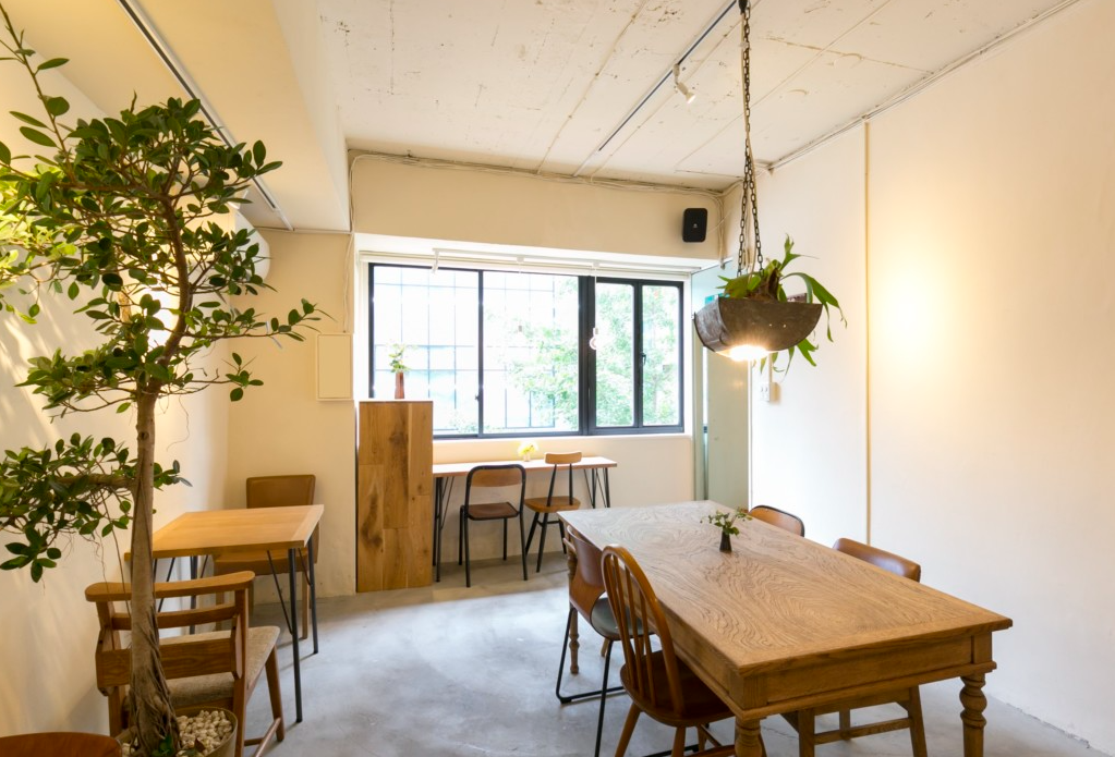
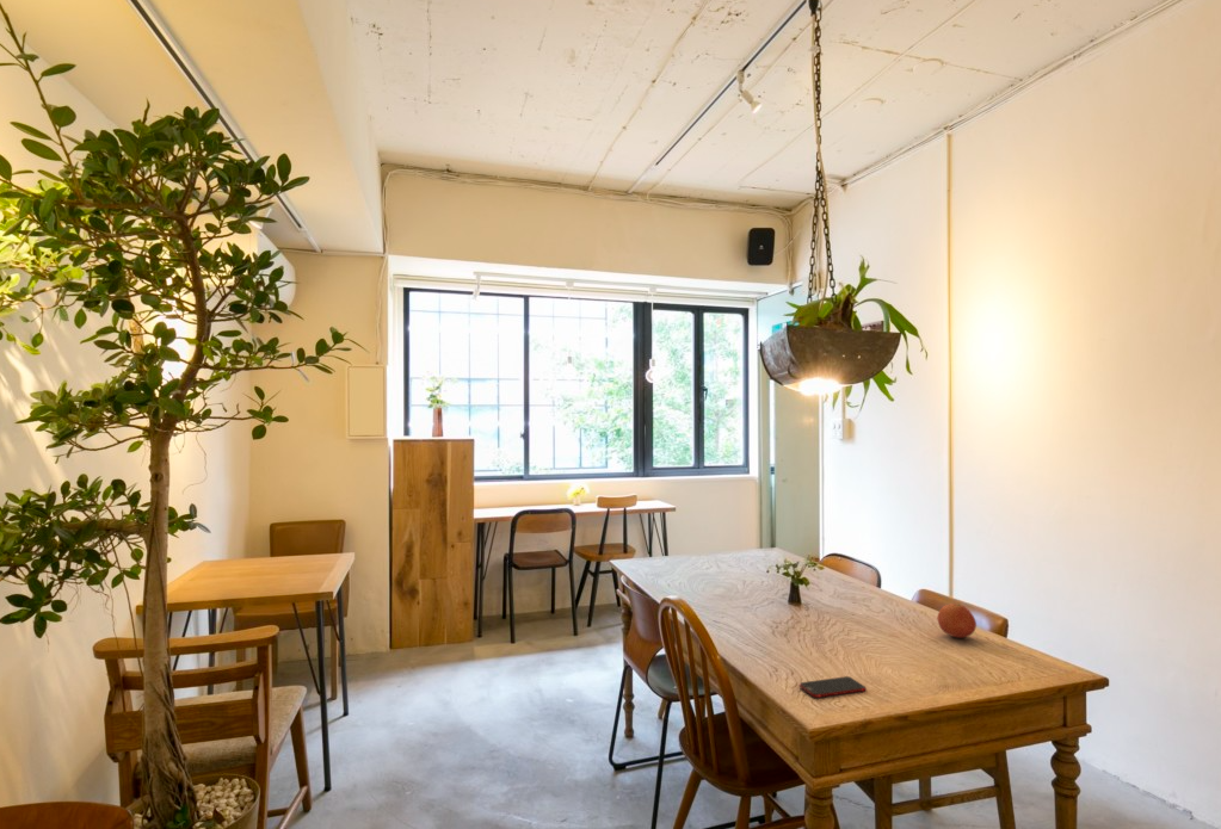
+ smartphone (832, 686)
+ fruit (956, 619)
